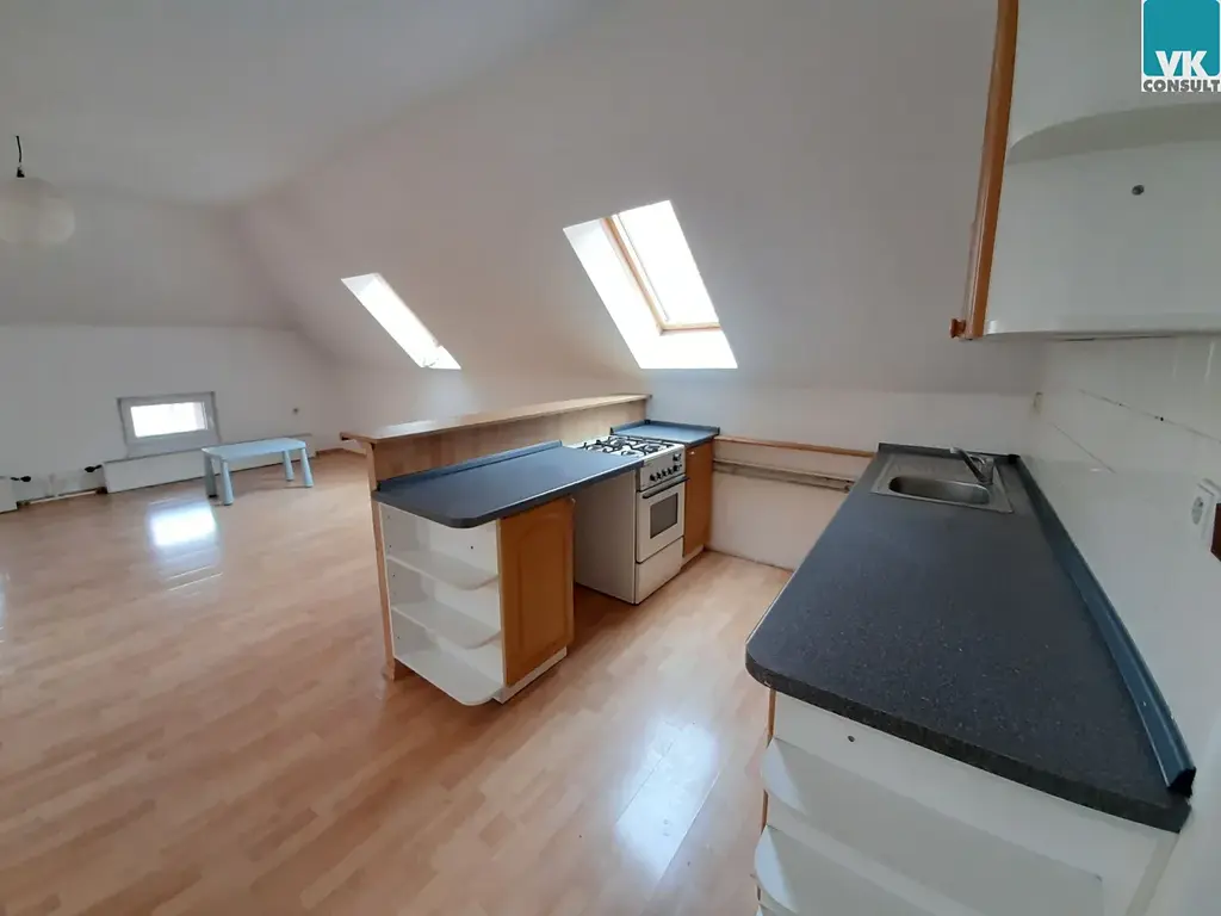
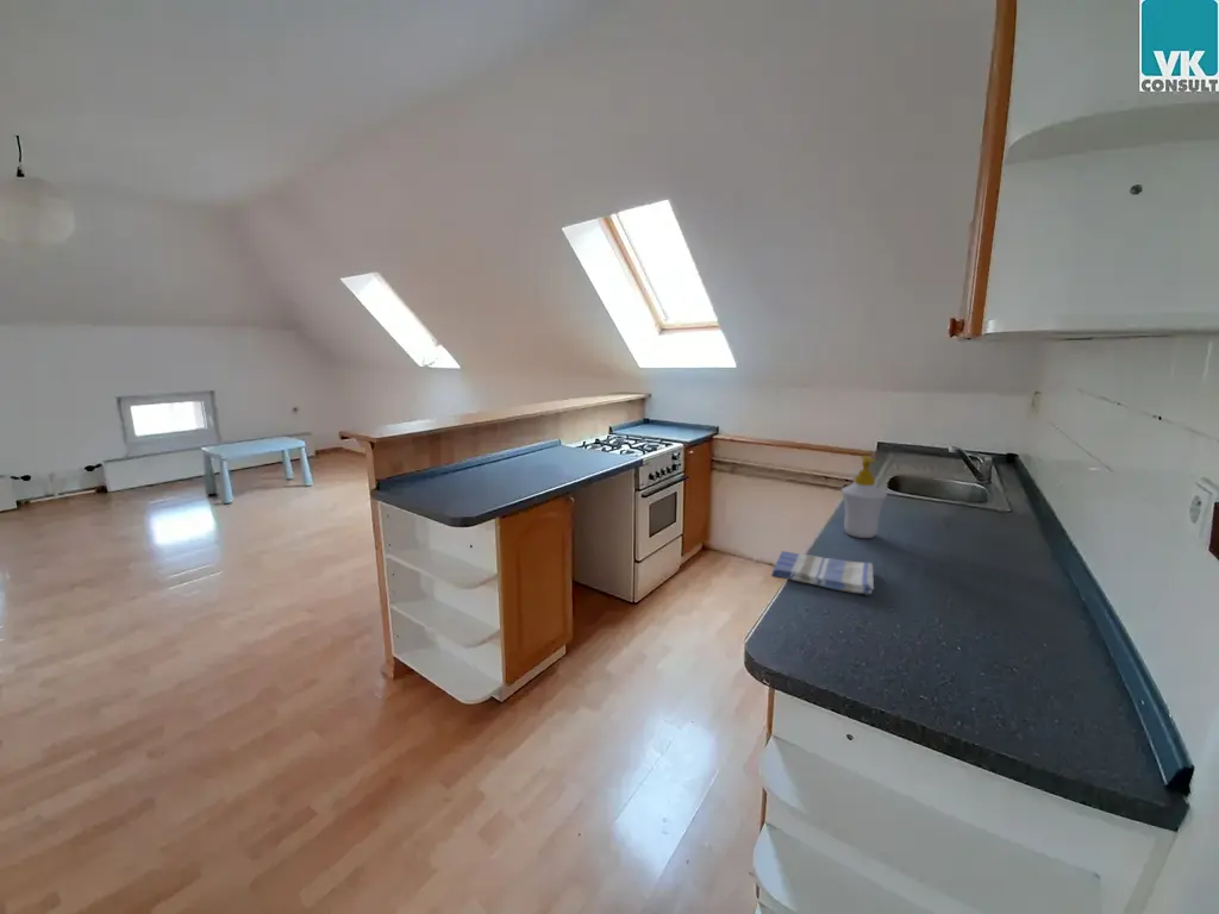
+ dish towel (823, 569)
+ soap bottle (863, 495)
